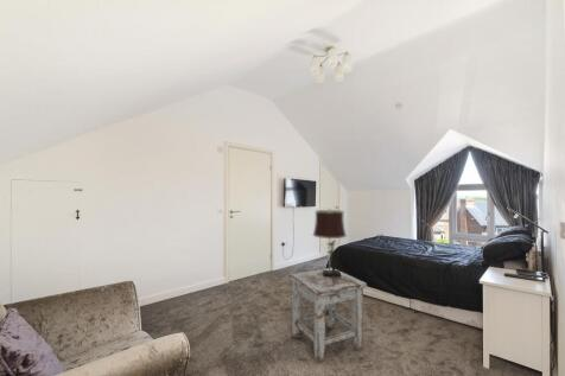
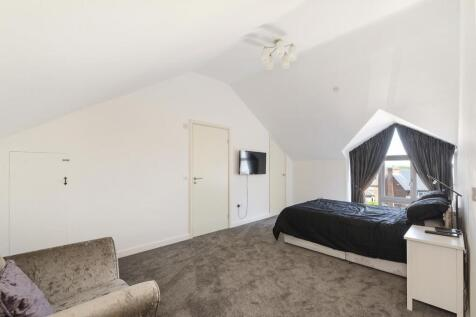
- stool (324, 310)
- table lamp (329, 241)
